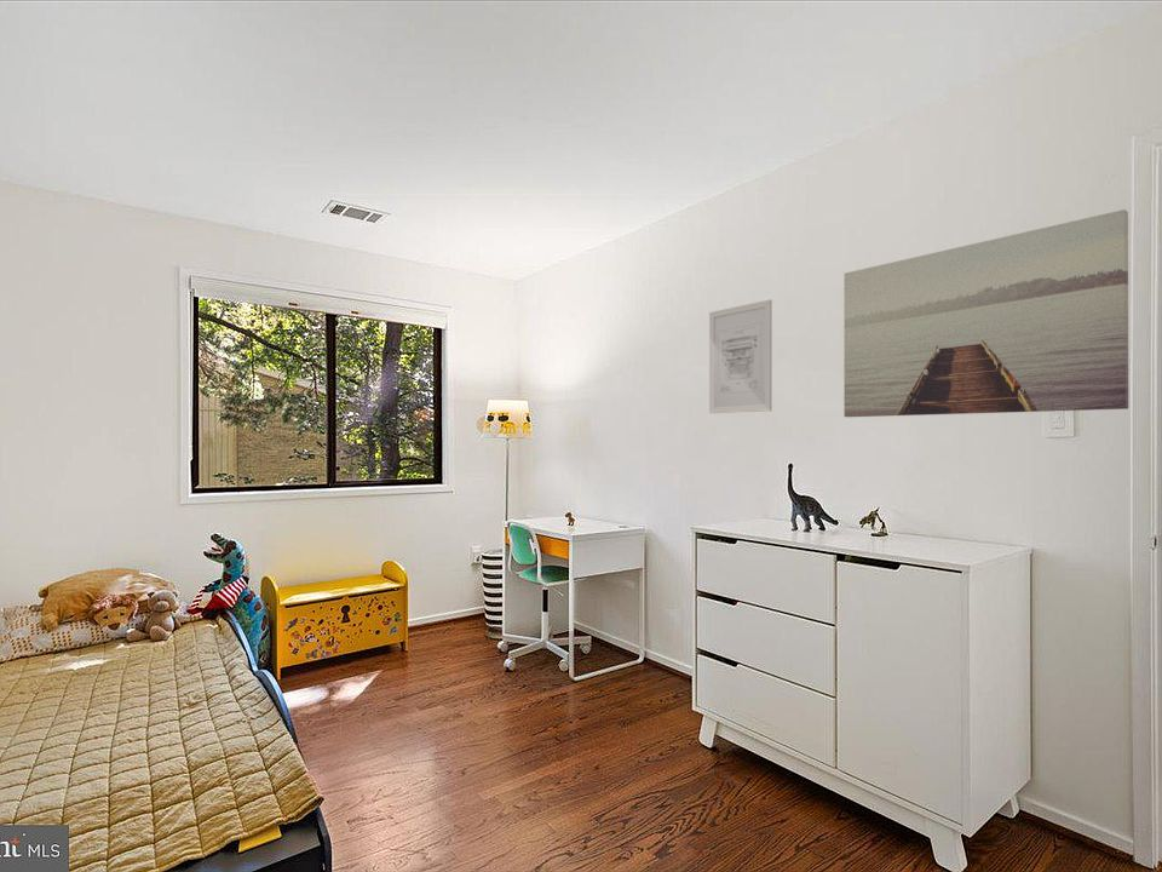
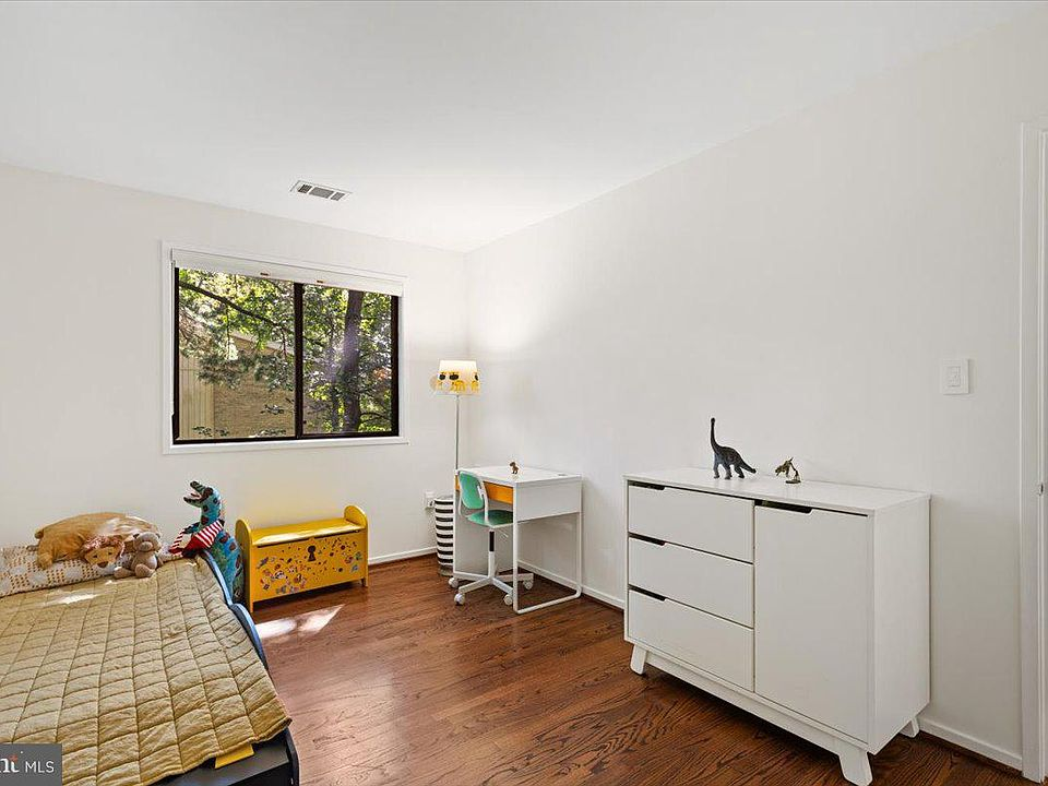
- wall art (963, 329)
- wall art (738, 358)
